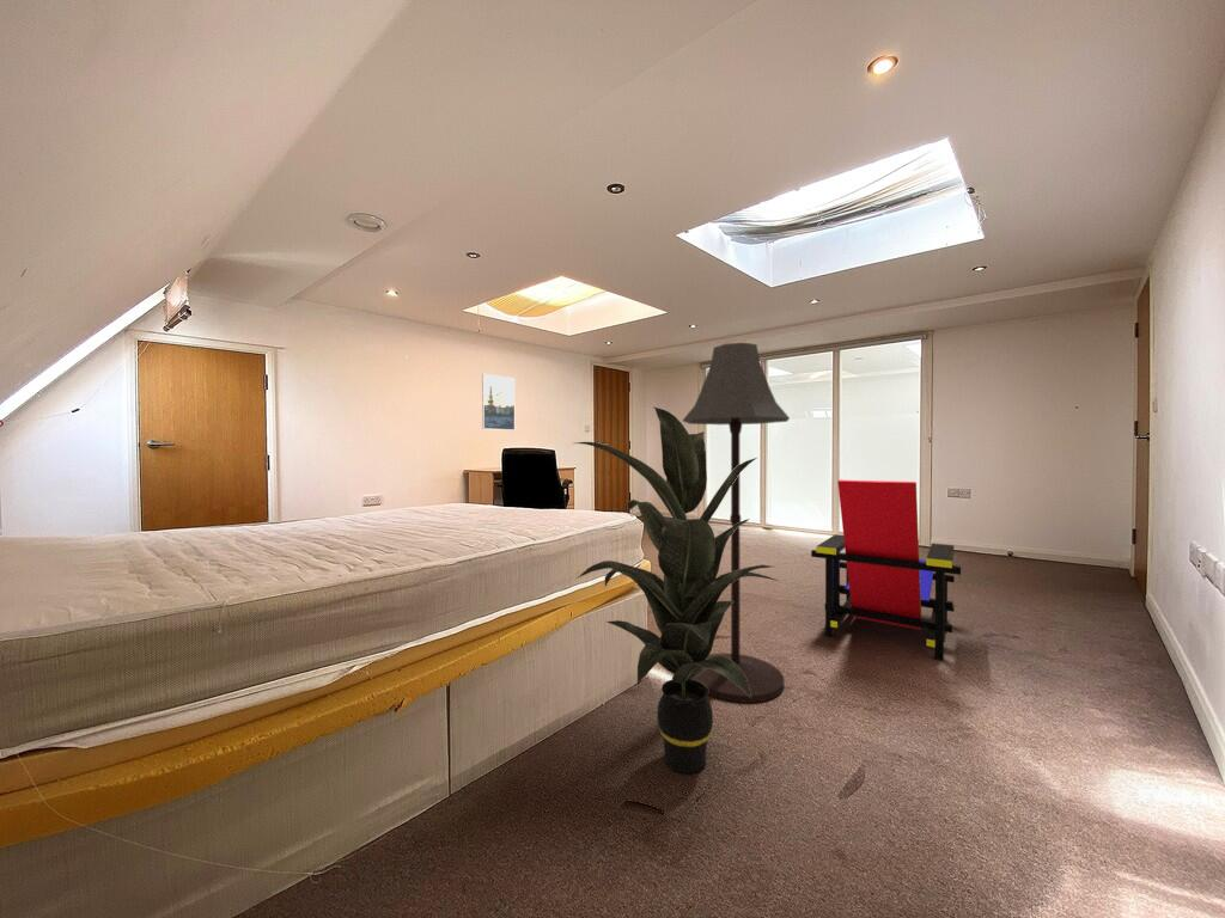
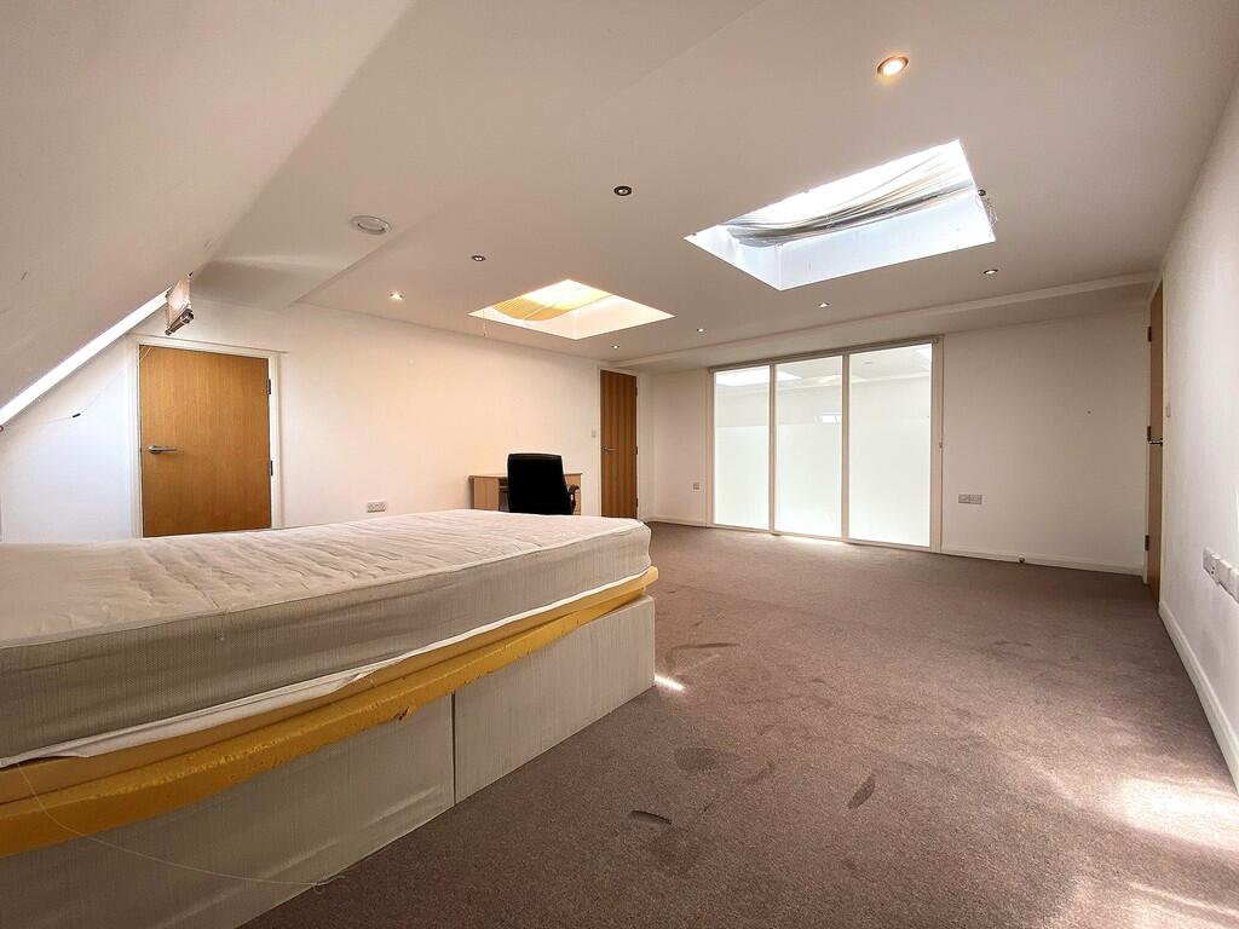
- lounge chair (886, 555)
- floor lamp (735, 513)
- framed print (499, 403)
- indoor plant (670, 586)
